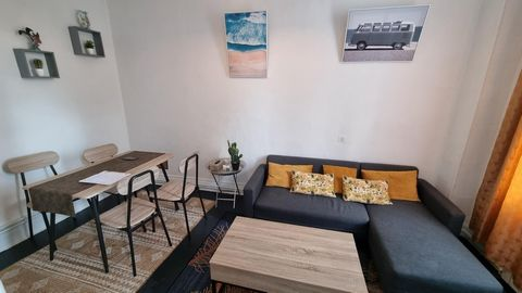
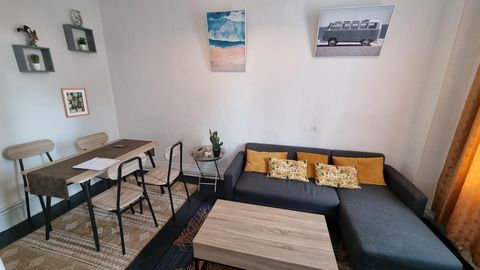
+ wall art (76, 102)
